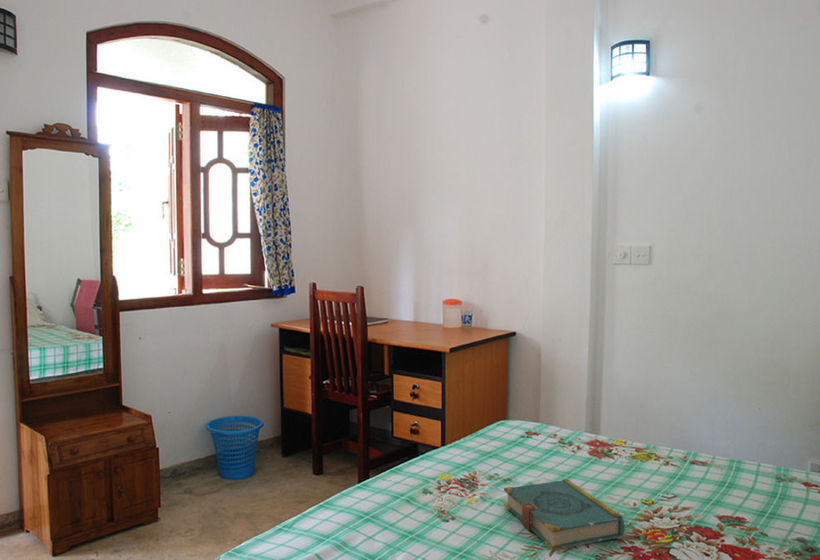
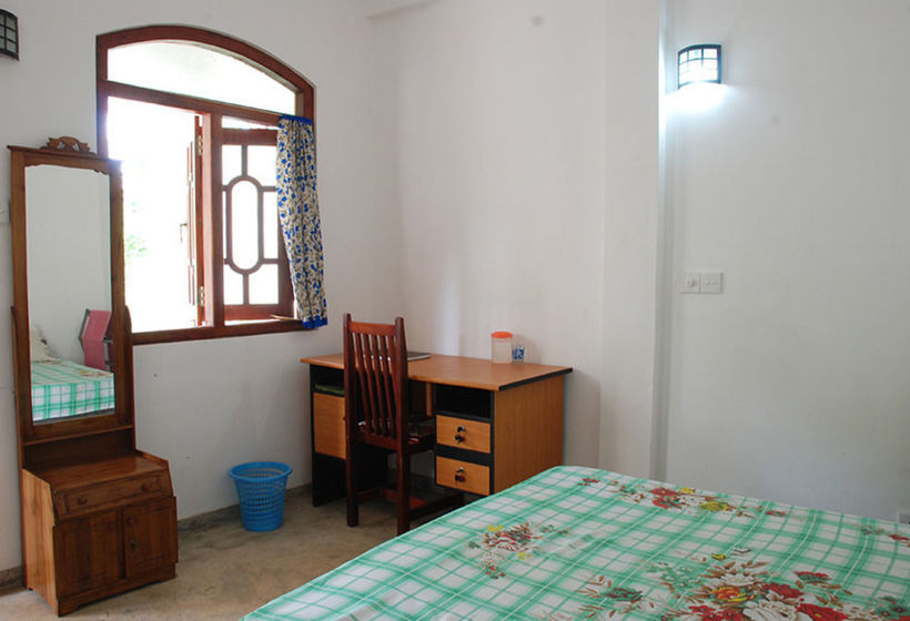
- book (559, 510)
